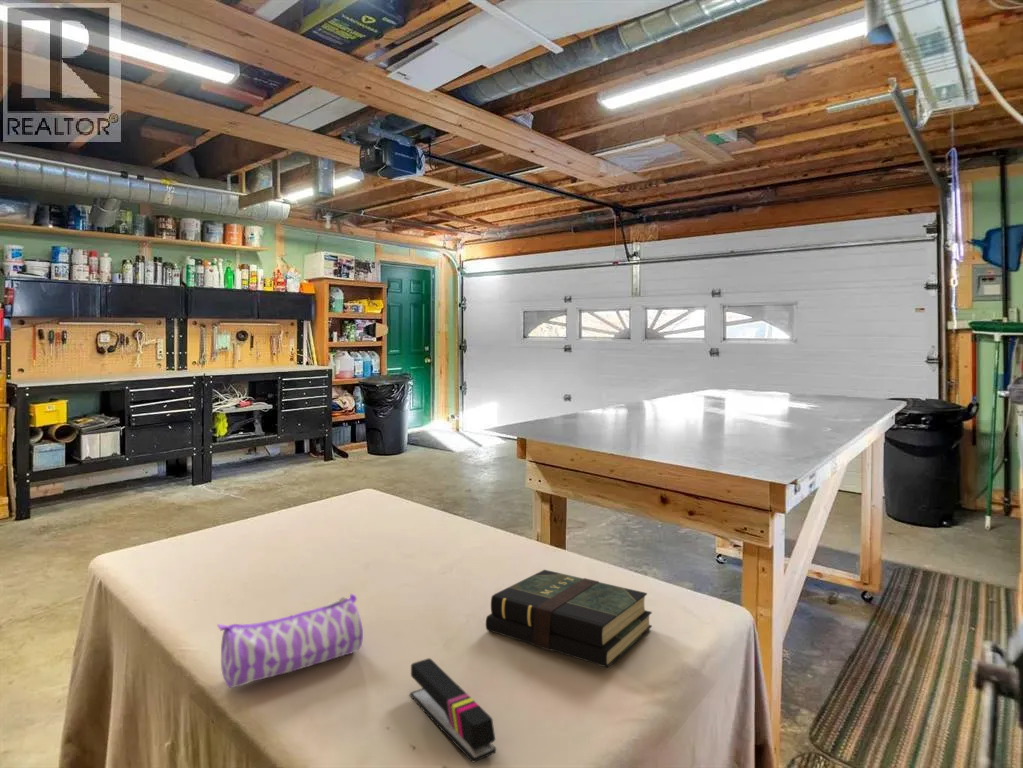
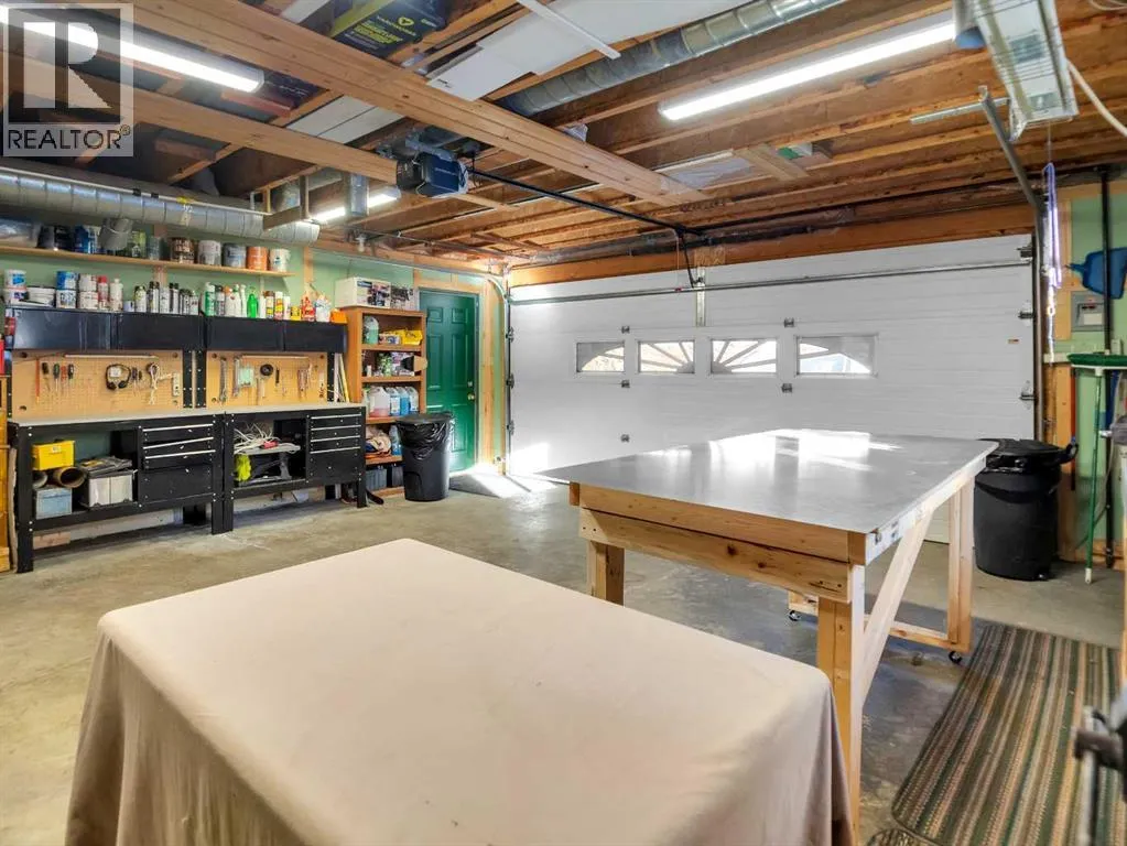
- pencil case (295, 638)
- stapler (449, 704)
- book (569, 611)
